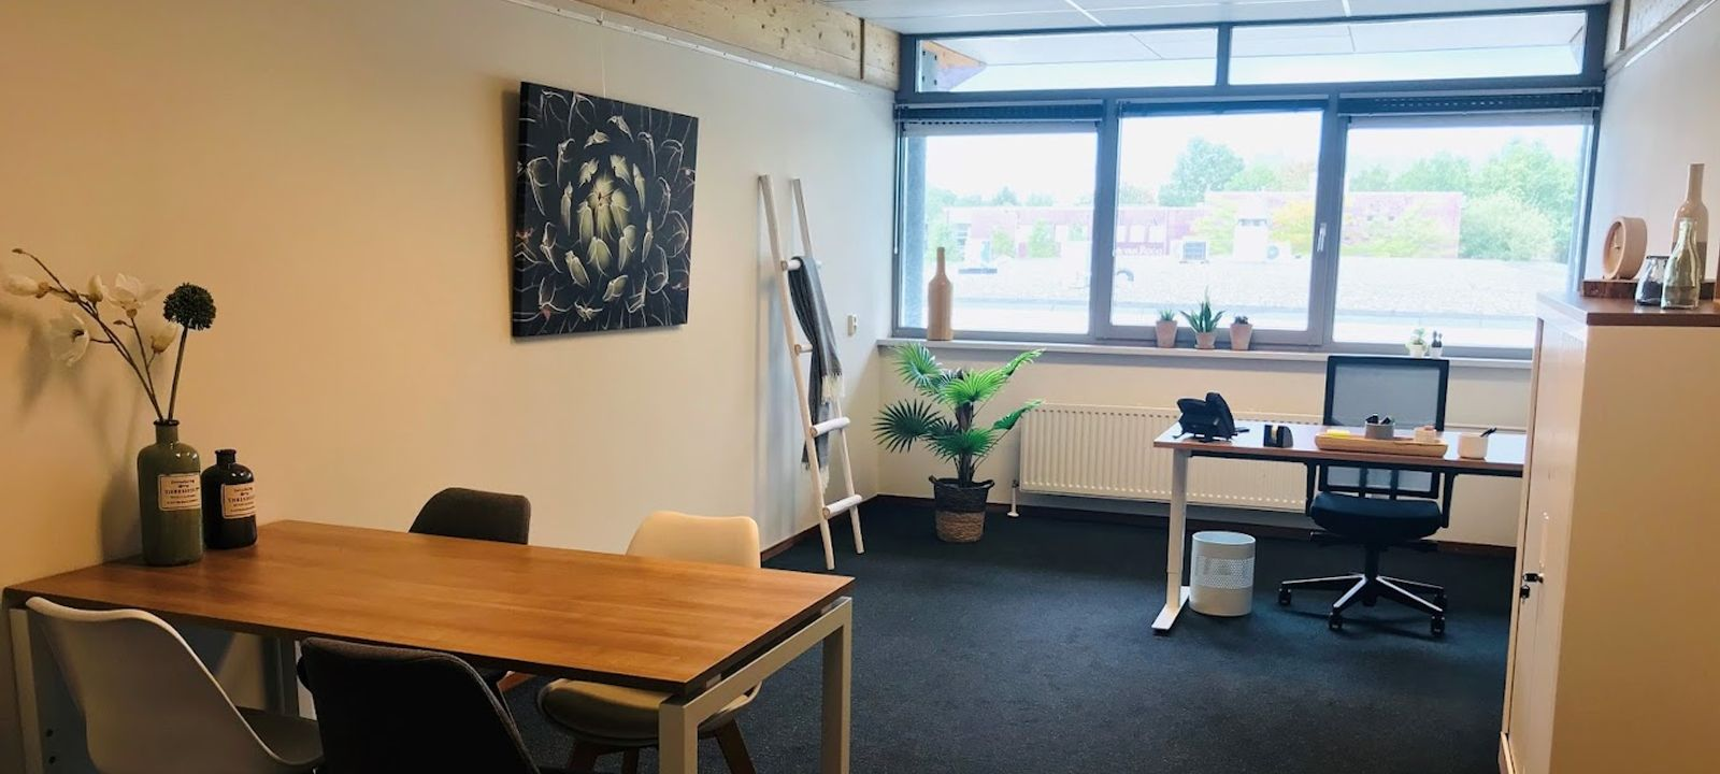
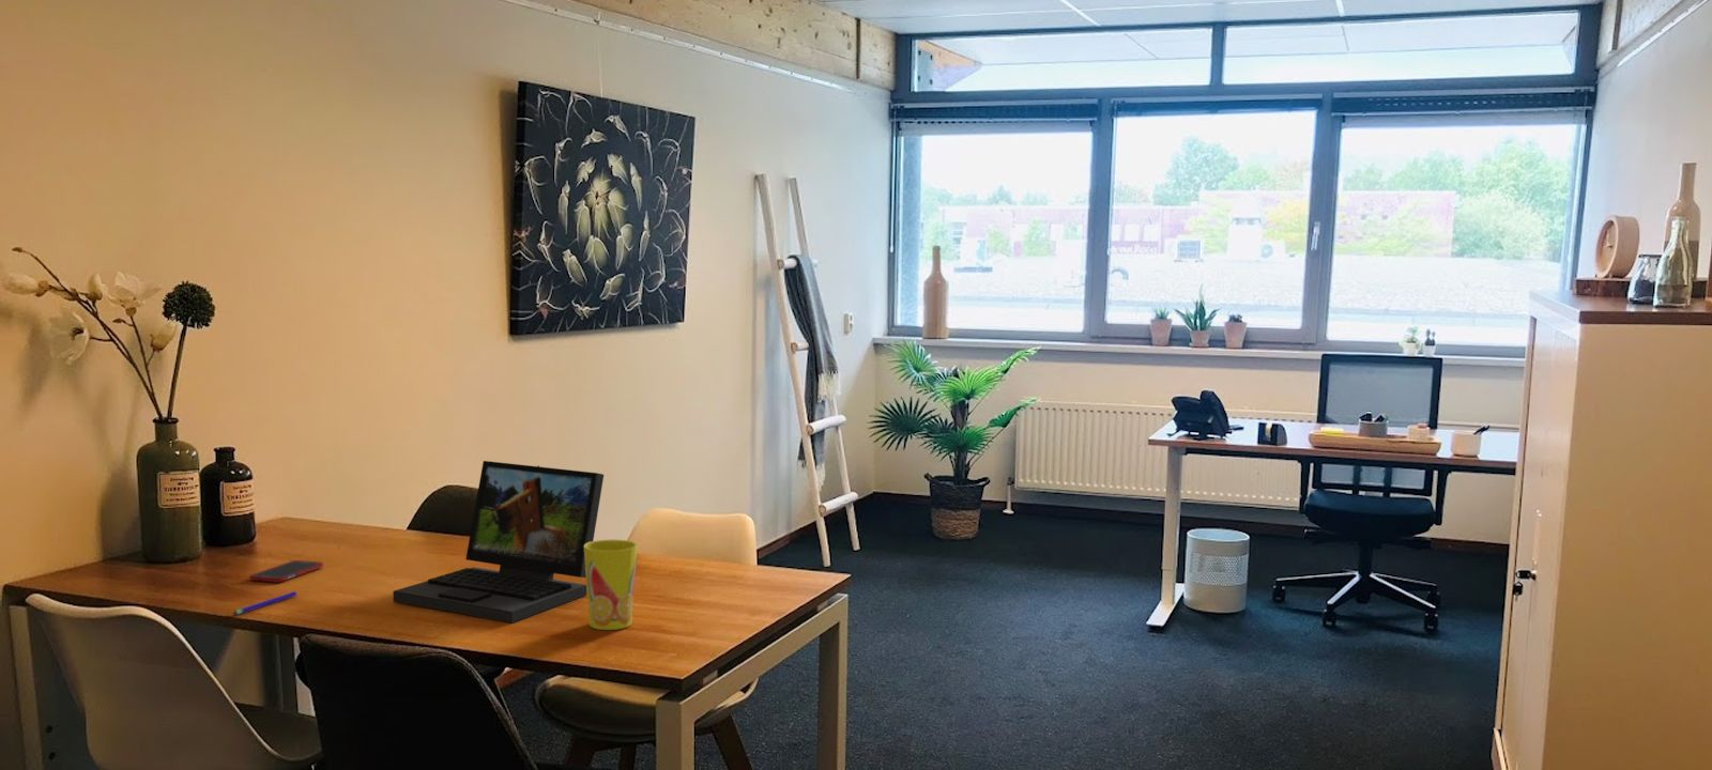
+ laptop (501, 533)
+ cell phone (287, 572)
+ cup (610, 583)
+ pen (265, 603)
